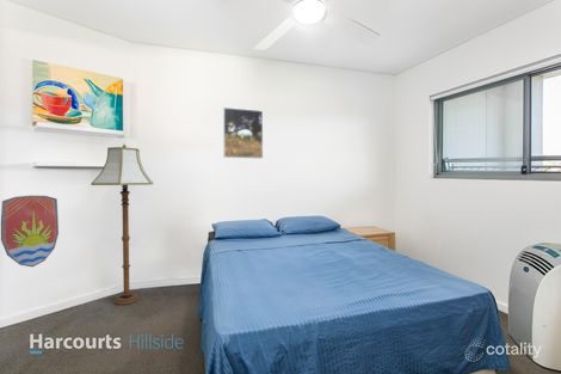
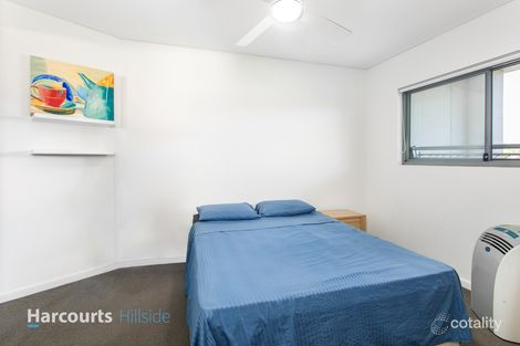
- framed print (243, 133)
- decorative shield (31, 231)
- floor lamp (124, 222)
